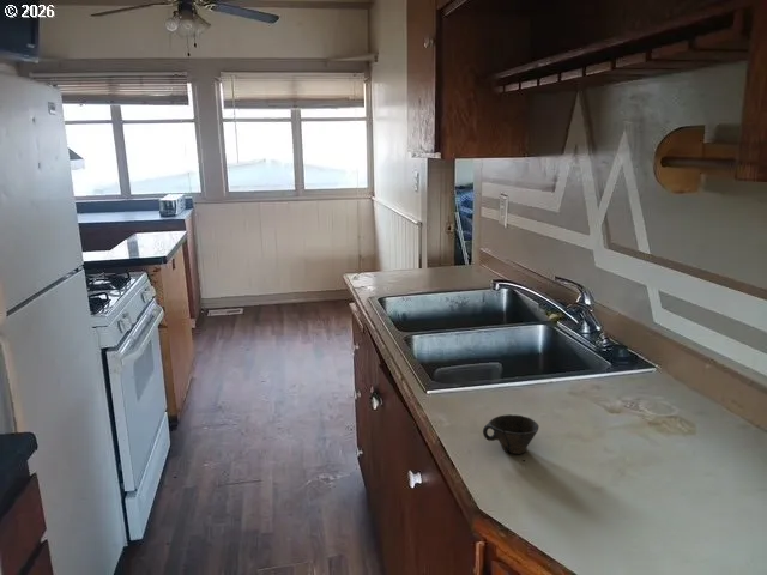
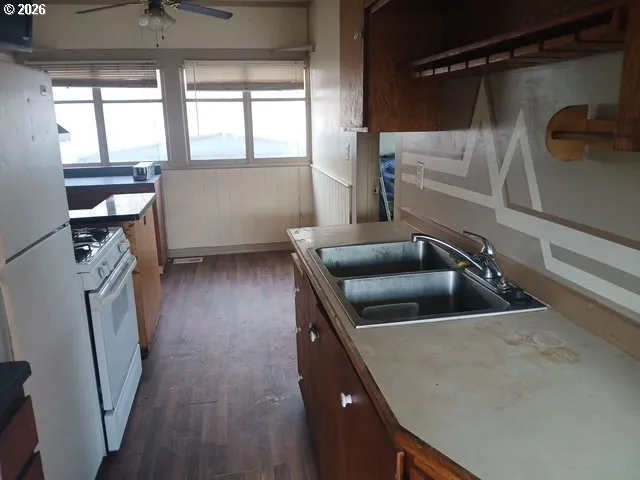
- cup (509, 435)
